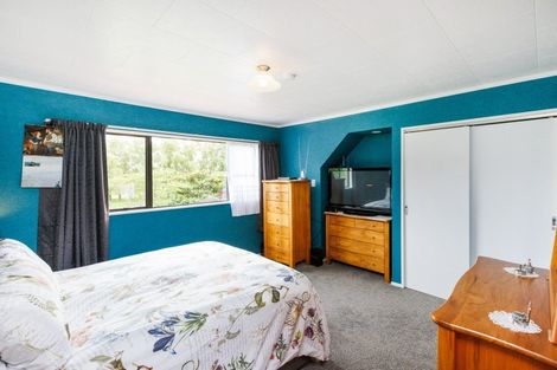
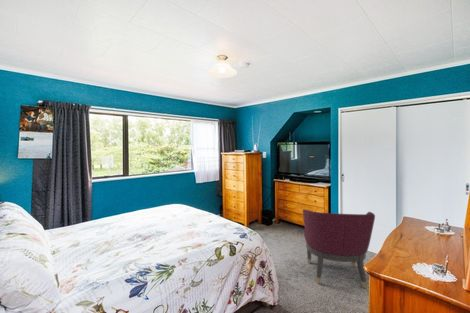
+ chair (336, 241)
